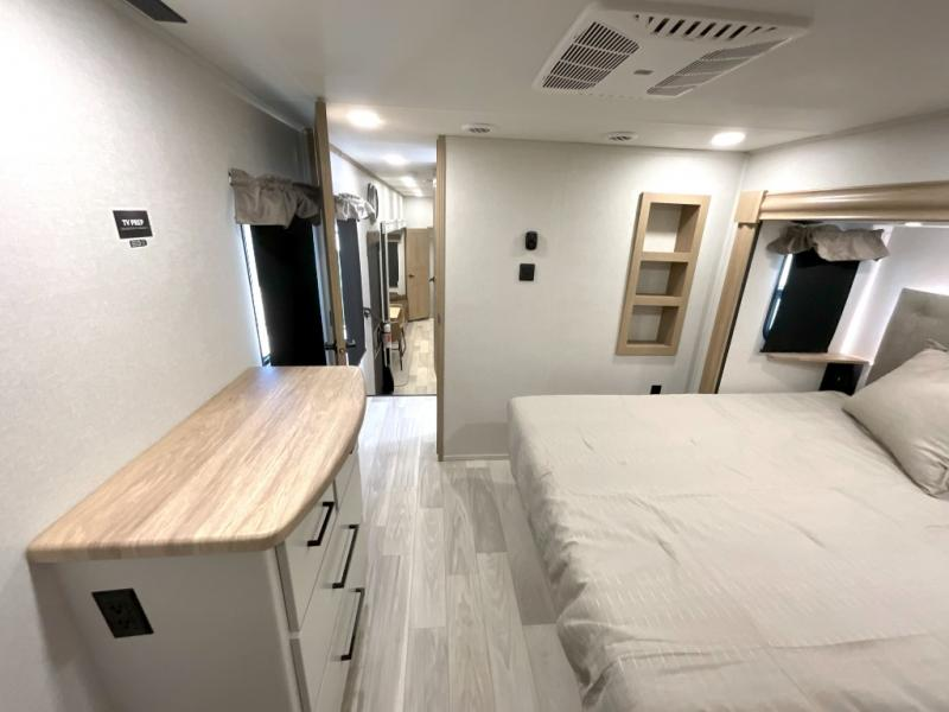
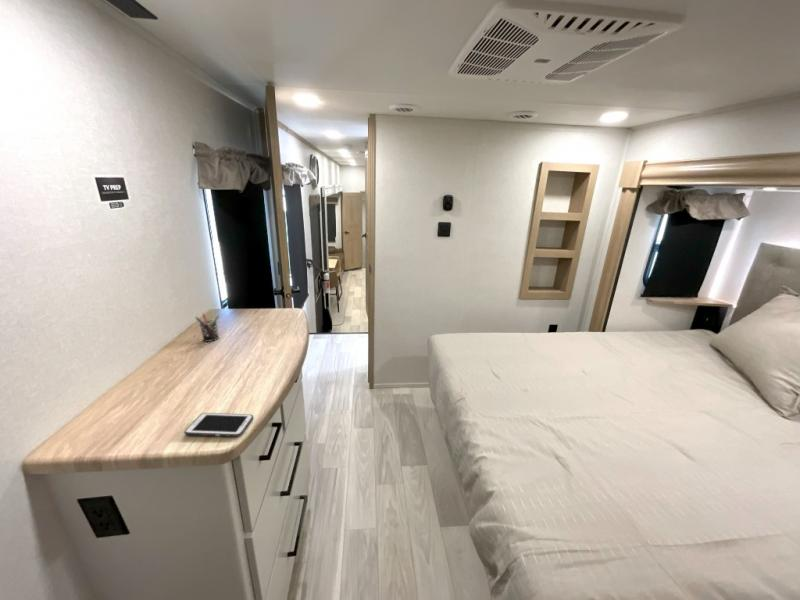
+ cell phone (220, 424)
+ pen holder (210, 325)
